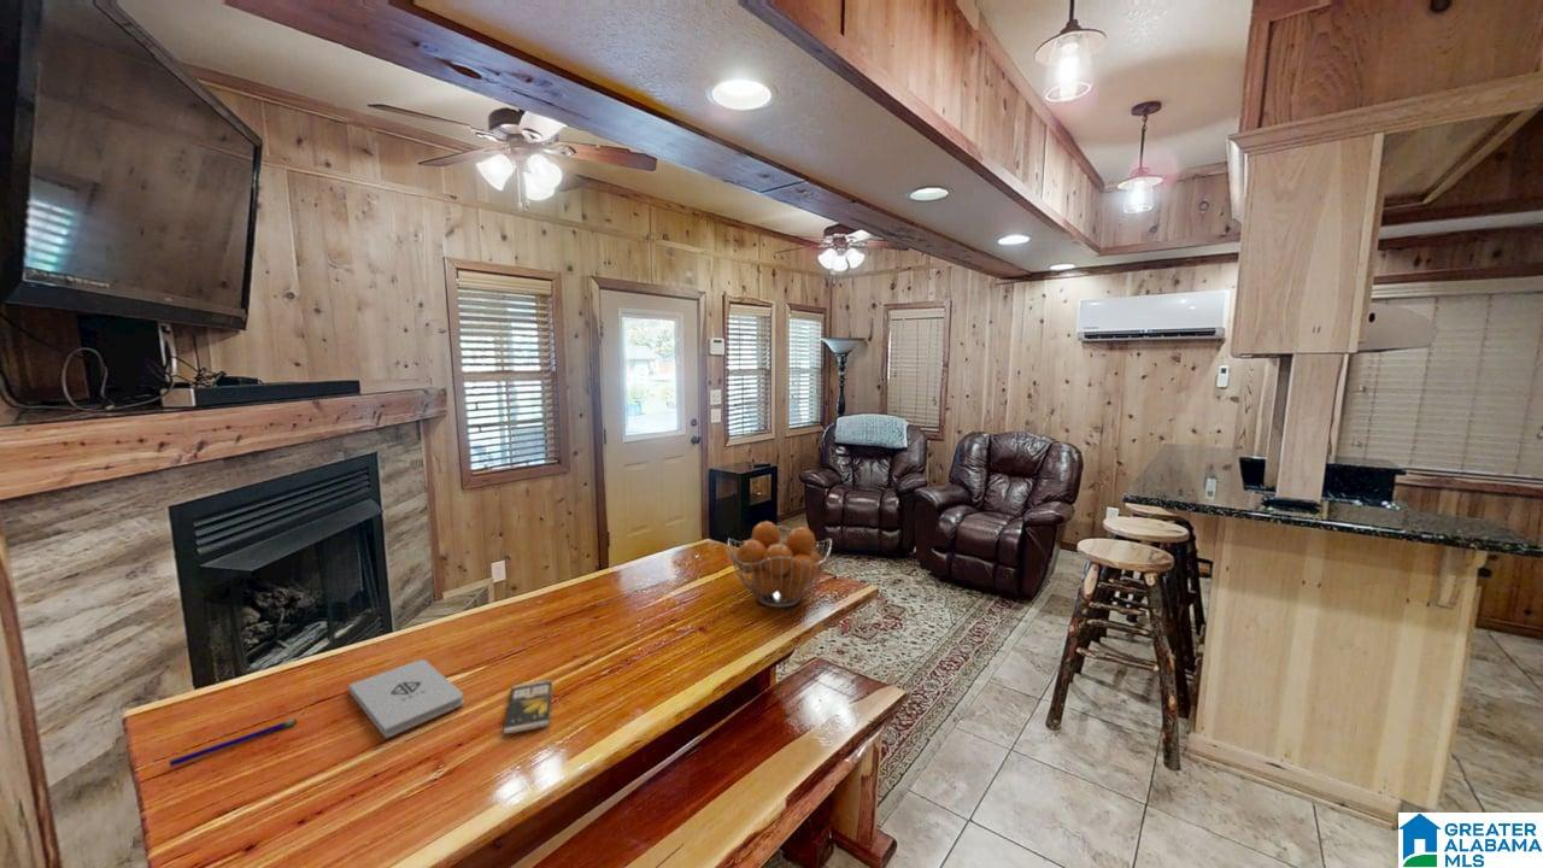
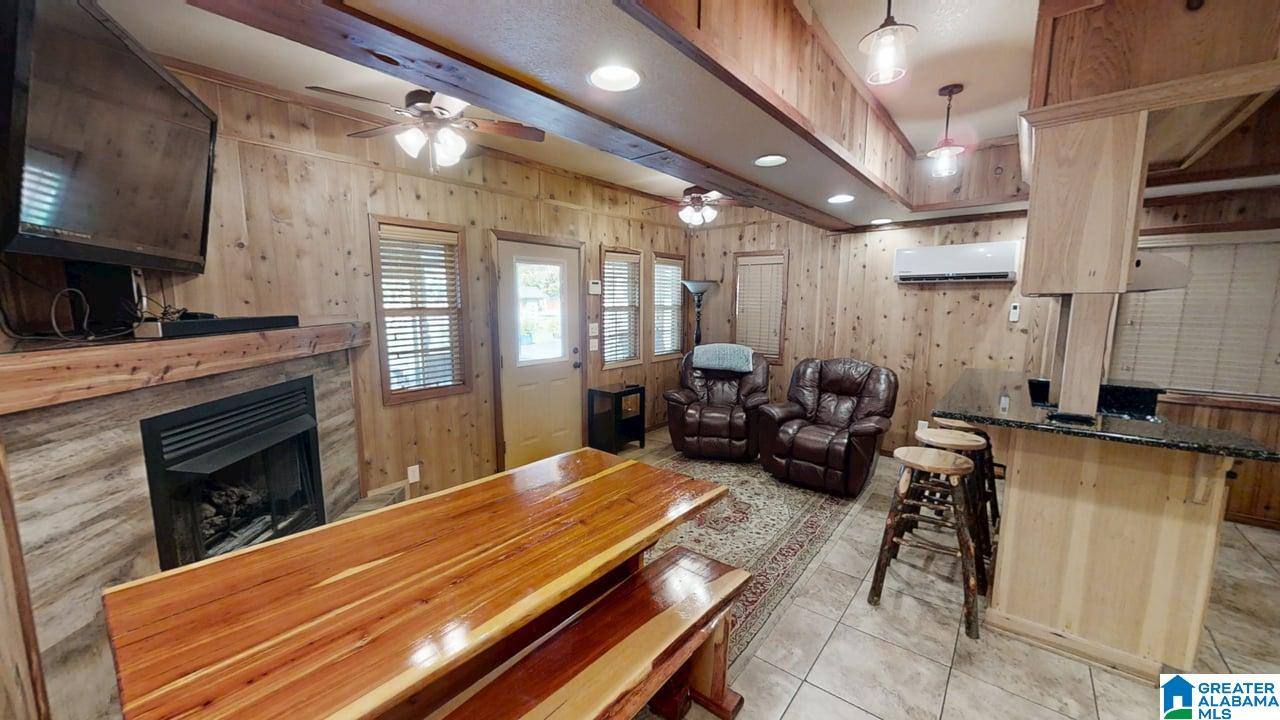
- pen (236, 740)
- smartphone (529, 704)
- fruit basket (779, 562)
- notepad (406, 693)
